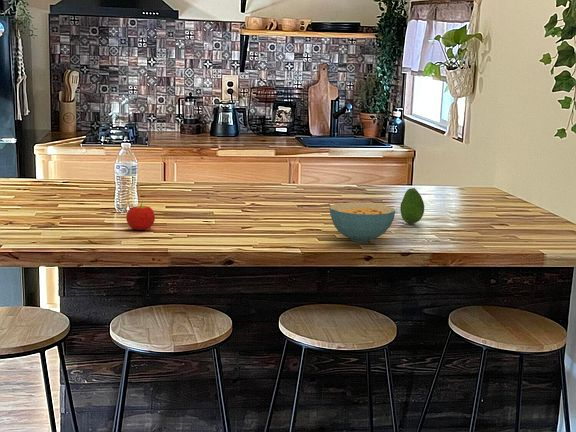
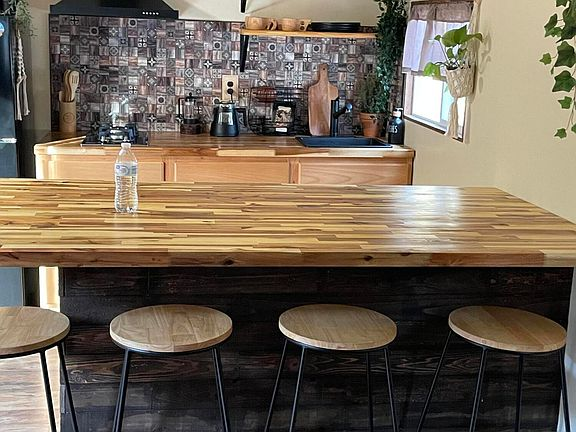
- fruit (412, 205)
- fruit (140, 216)
- cereal bowl (361, 224)
